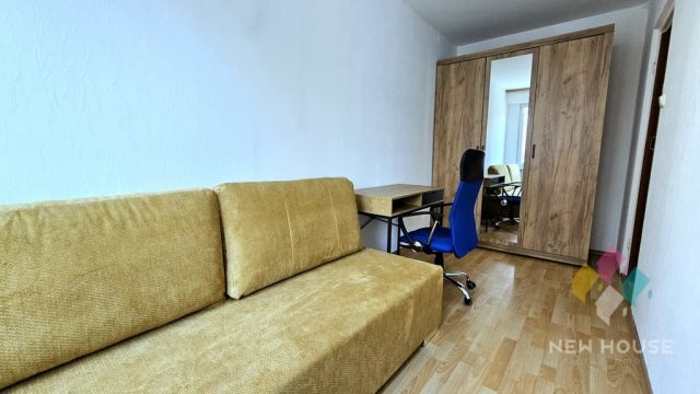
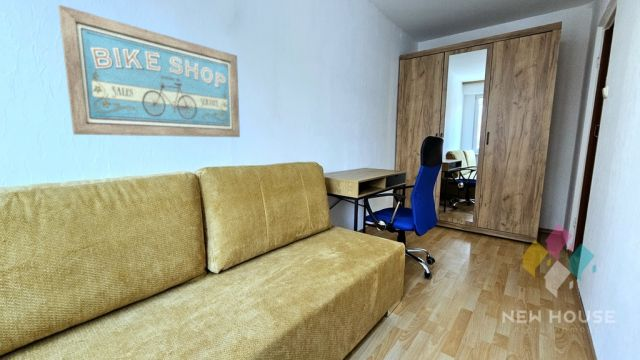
+ wall art (170, 87)
